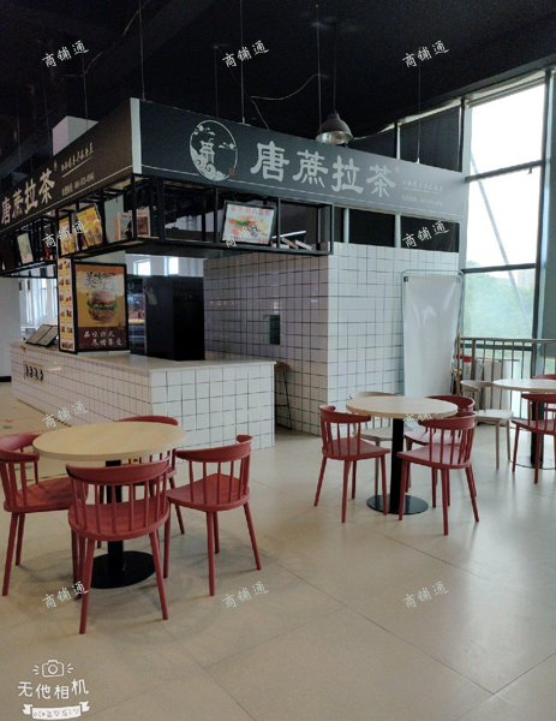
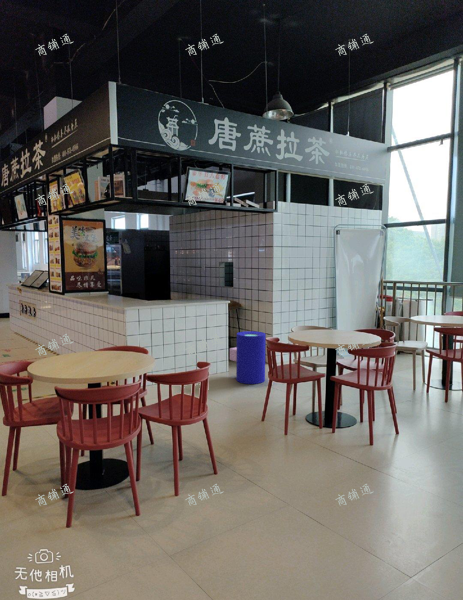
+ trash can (248, 356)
